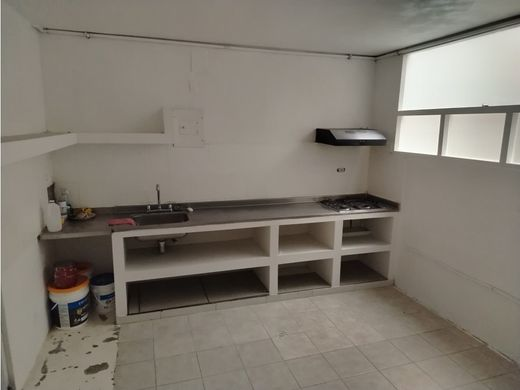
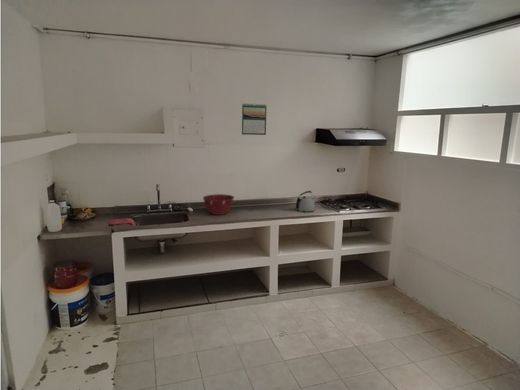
+ calendar (254, 119)
+ mixing bowl (218, 205)
+ kettle (306, 200)
